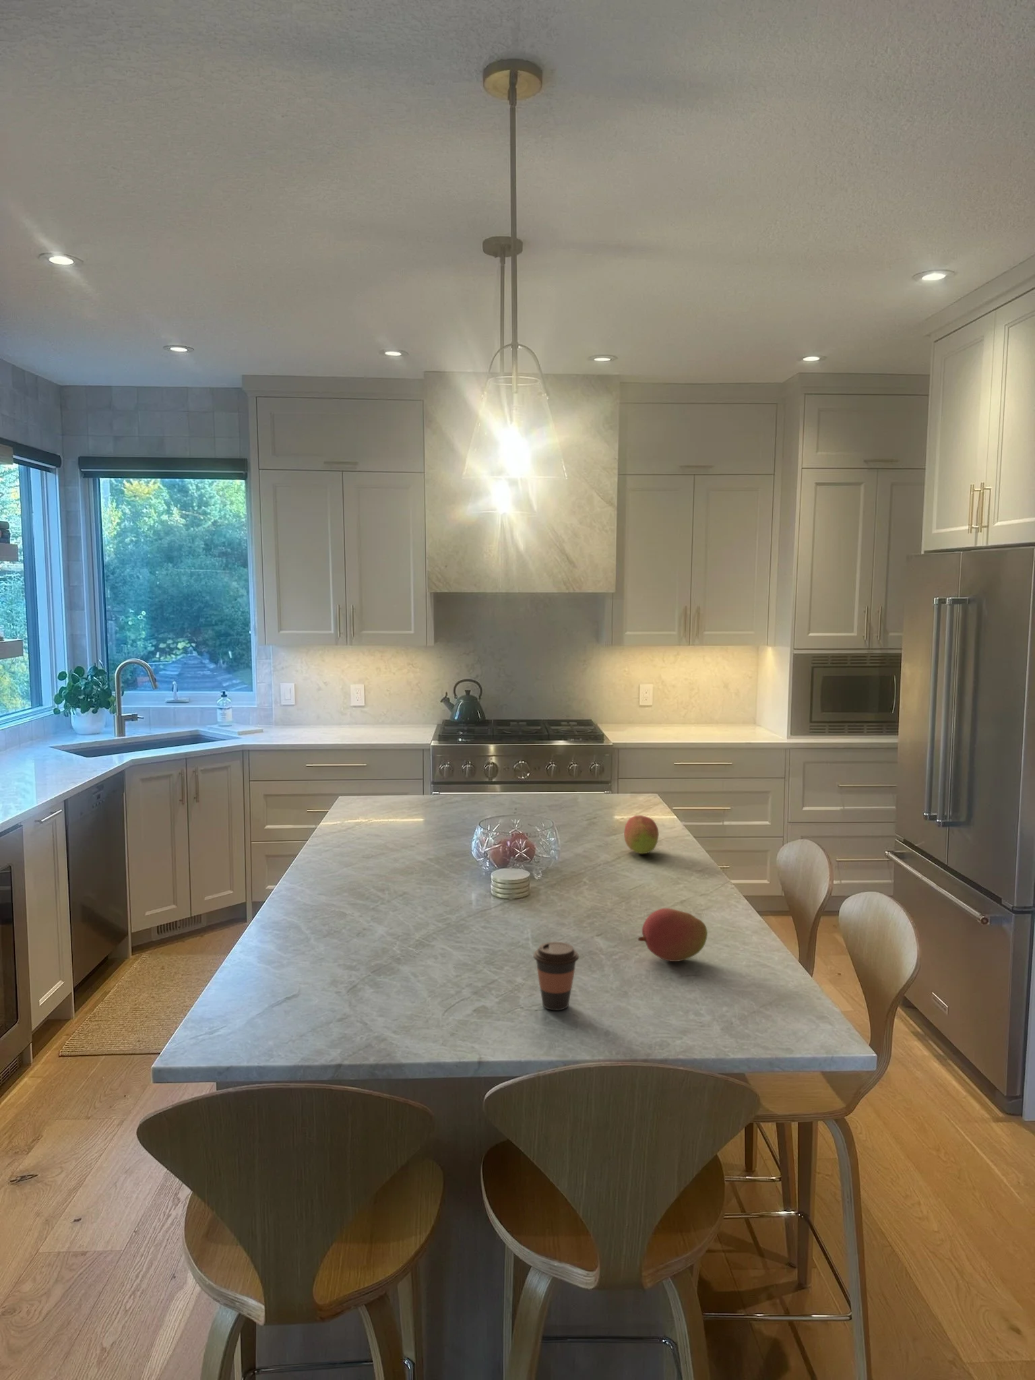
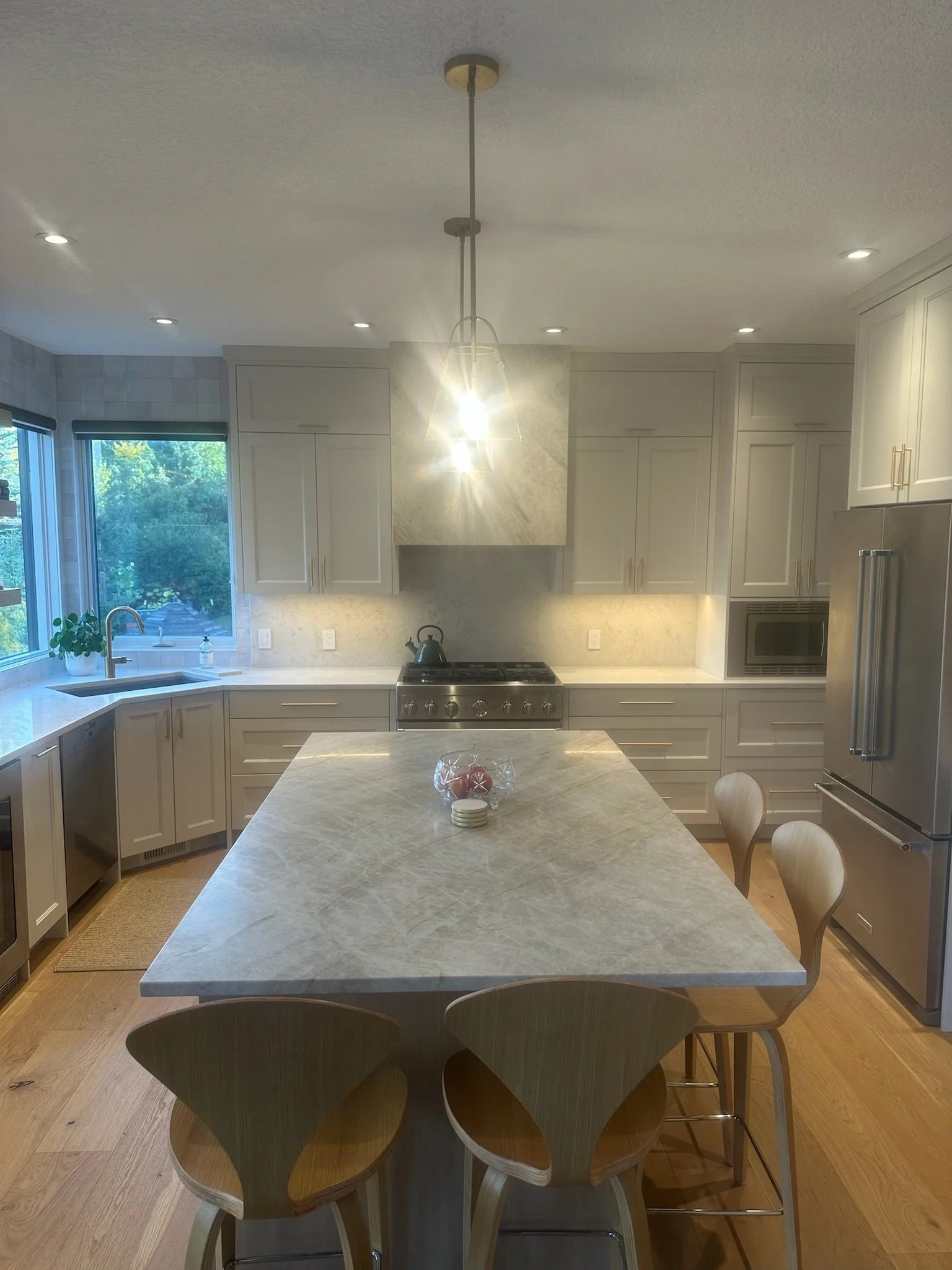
- coffee cup (556, 977)
- fruit (673, 933)
- fruit (640, 835)
